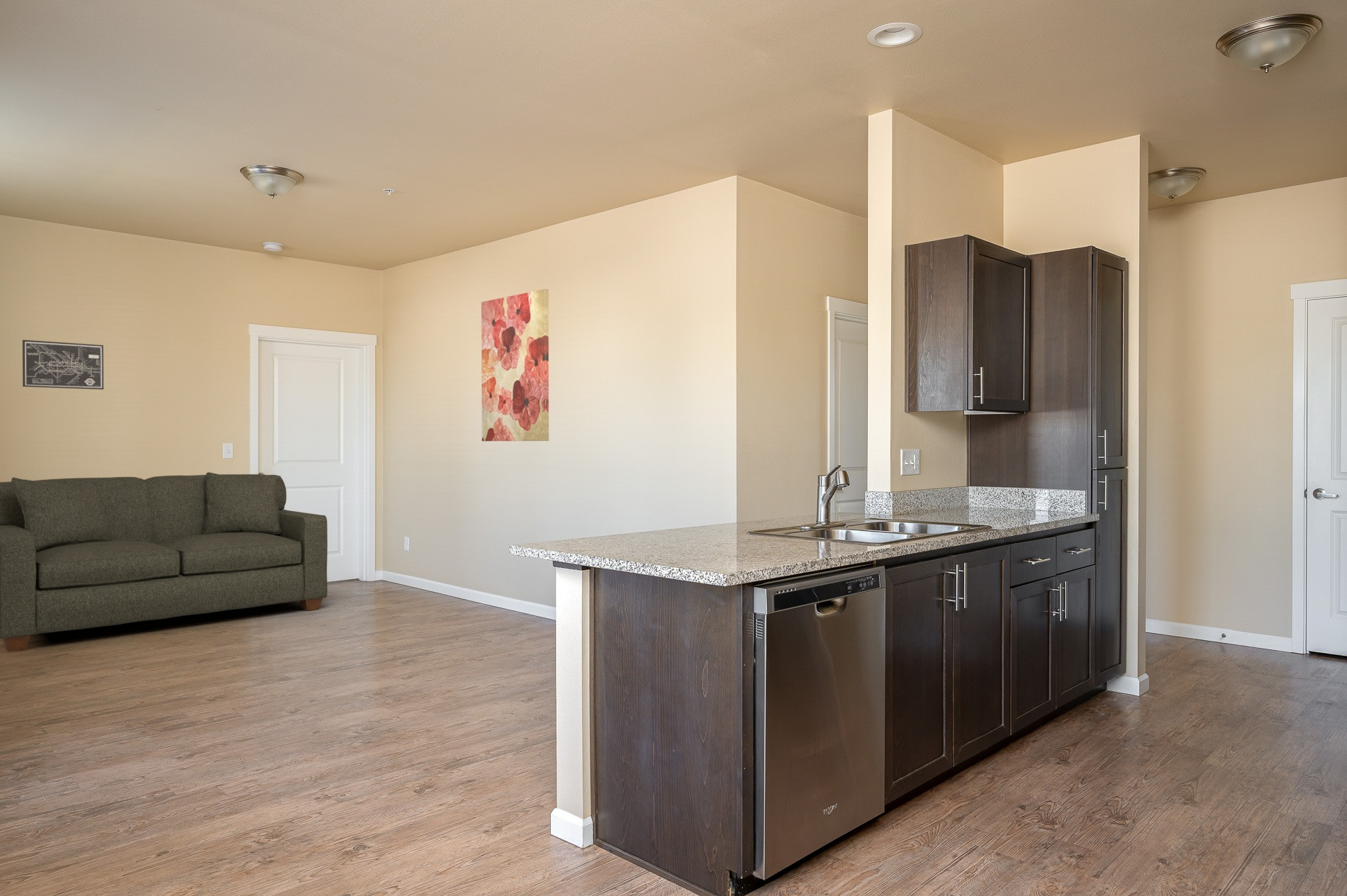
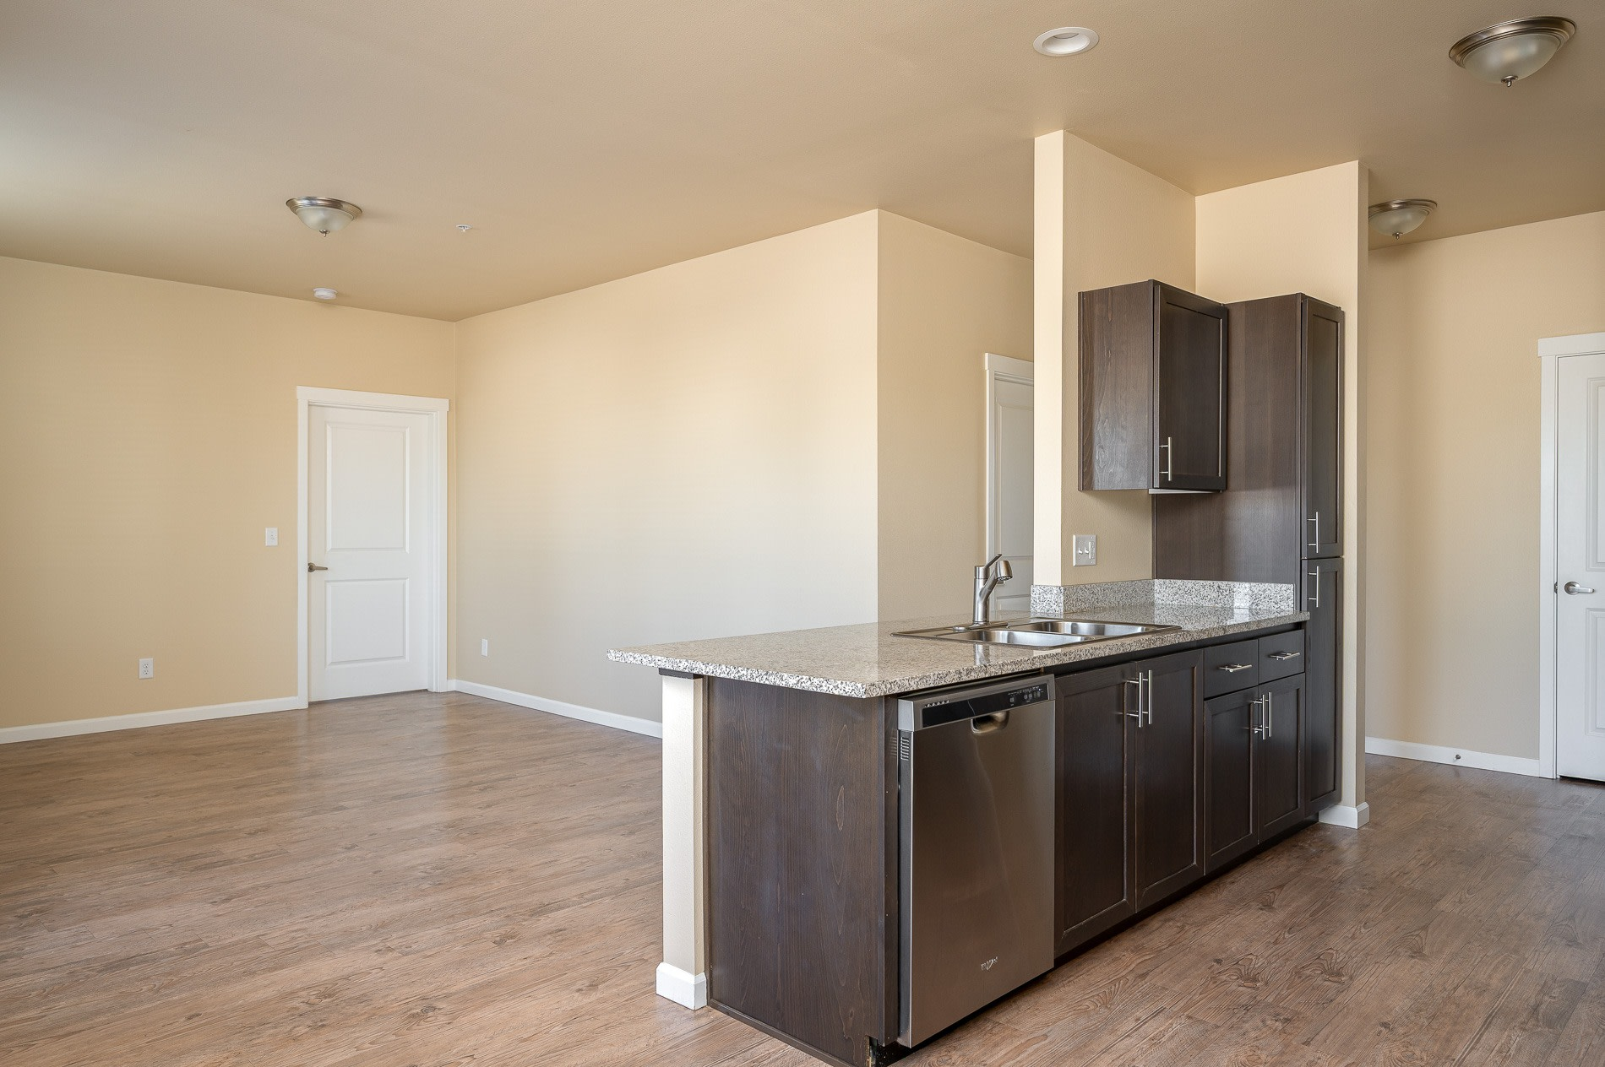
- wall art (64, 365)
- sofa (162, 547)
- wall art (513, 368)
